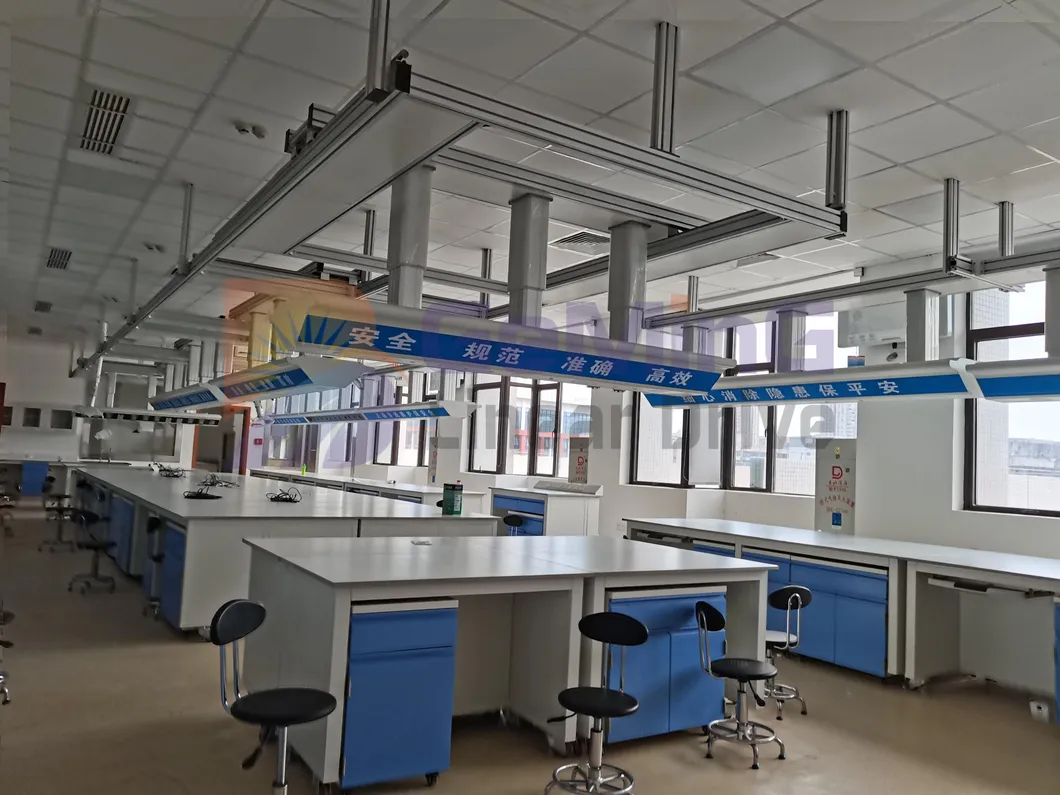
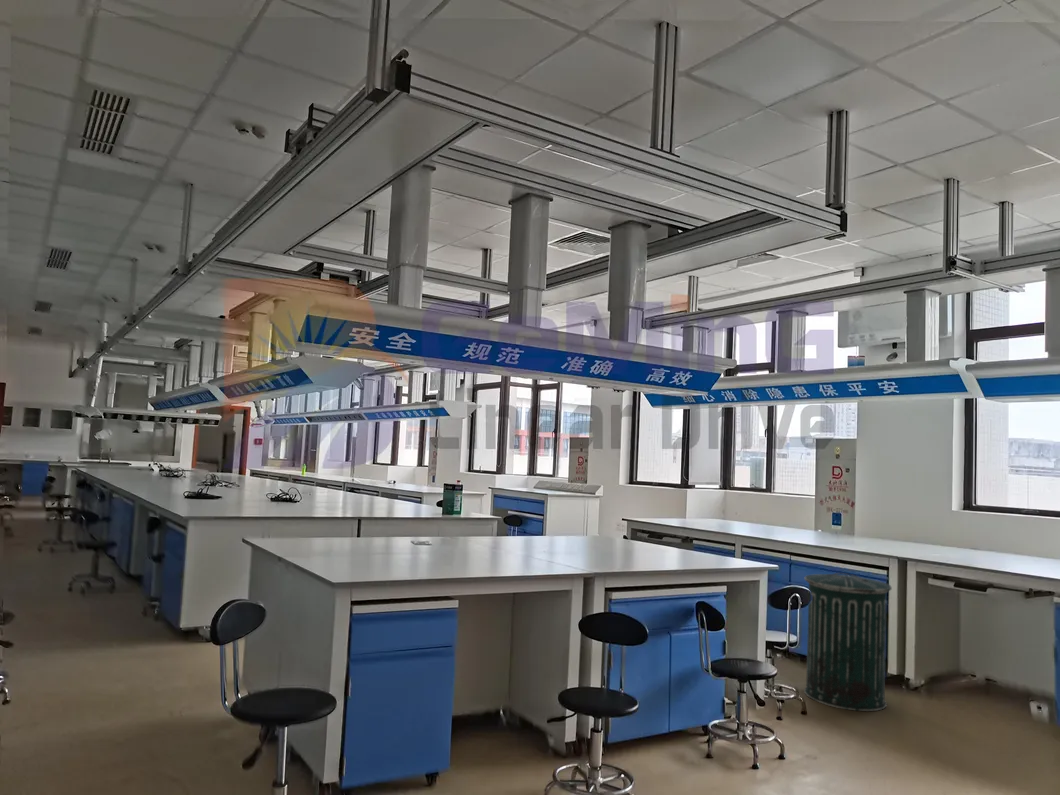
+ trash can (845, 635)
